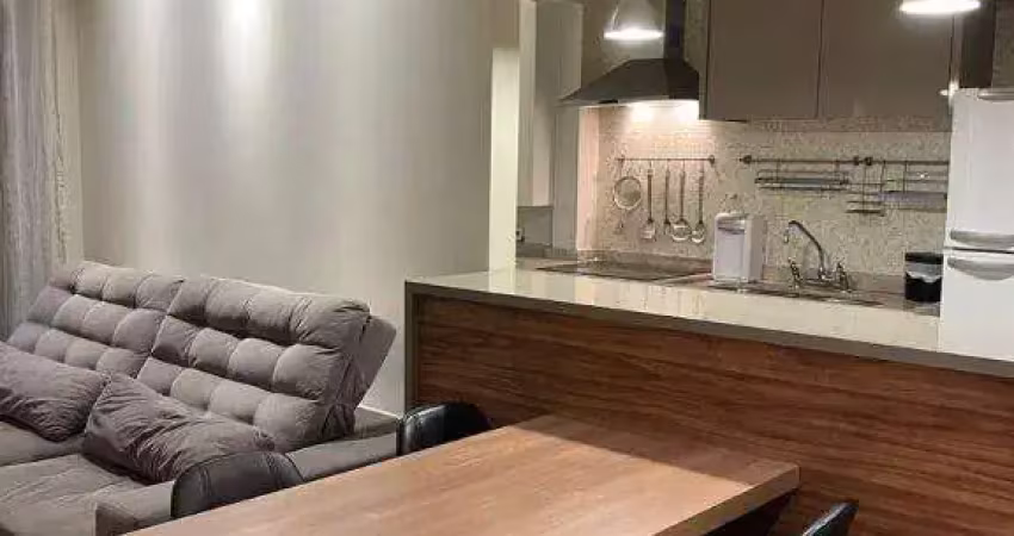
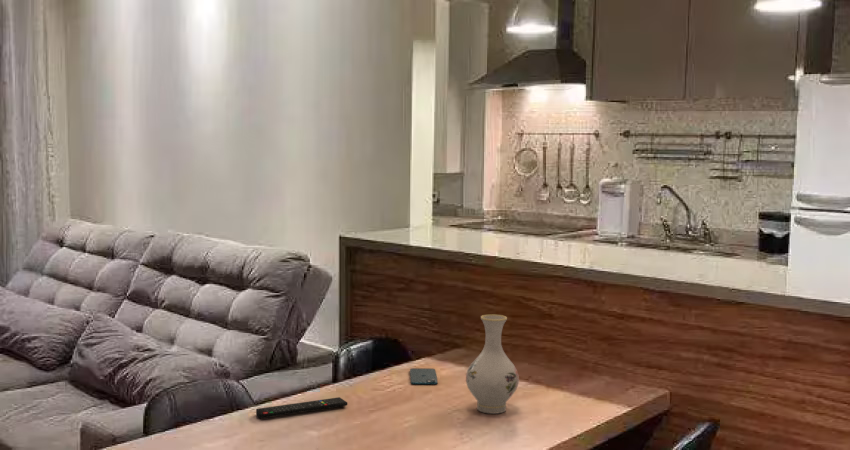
+ remote control (301, 408)
+ smartphone (423, 375)
+ vase (492, 363)
